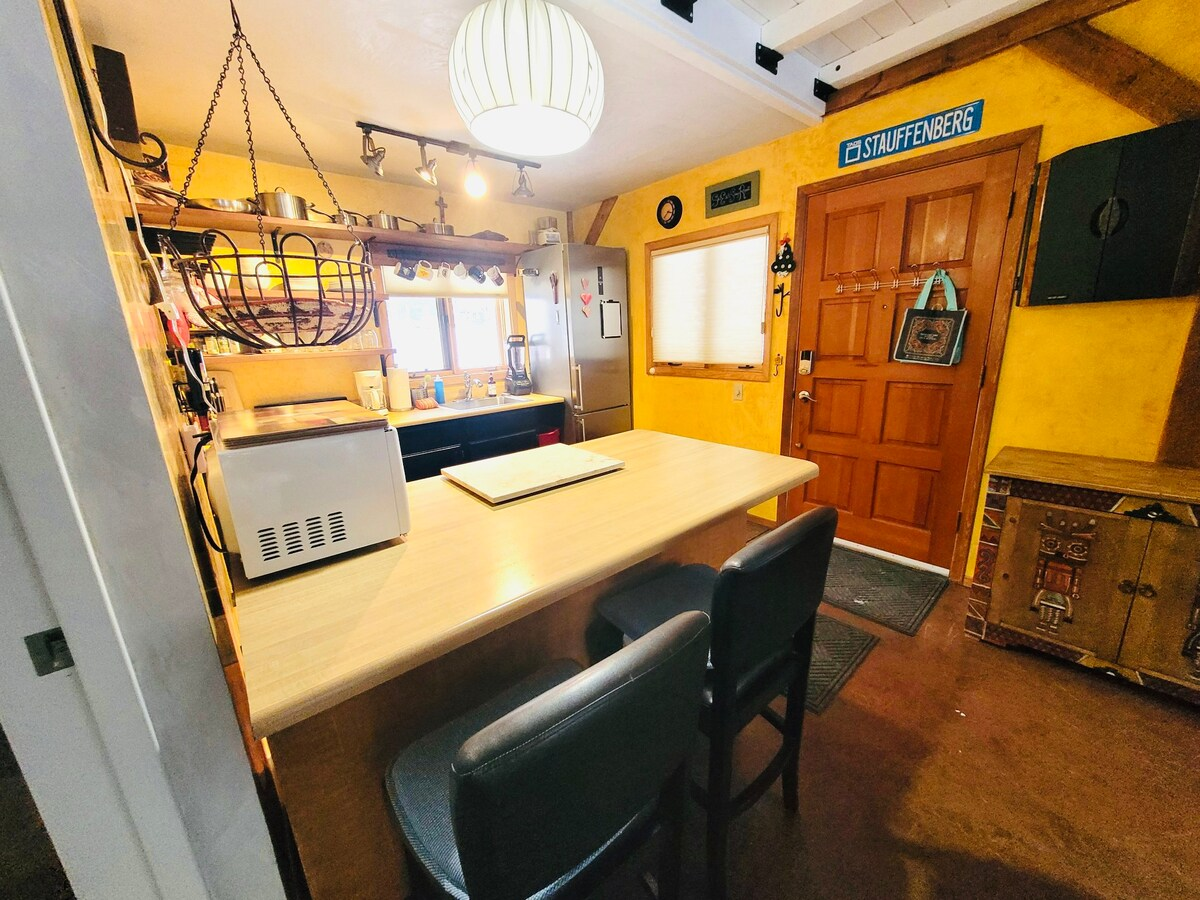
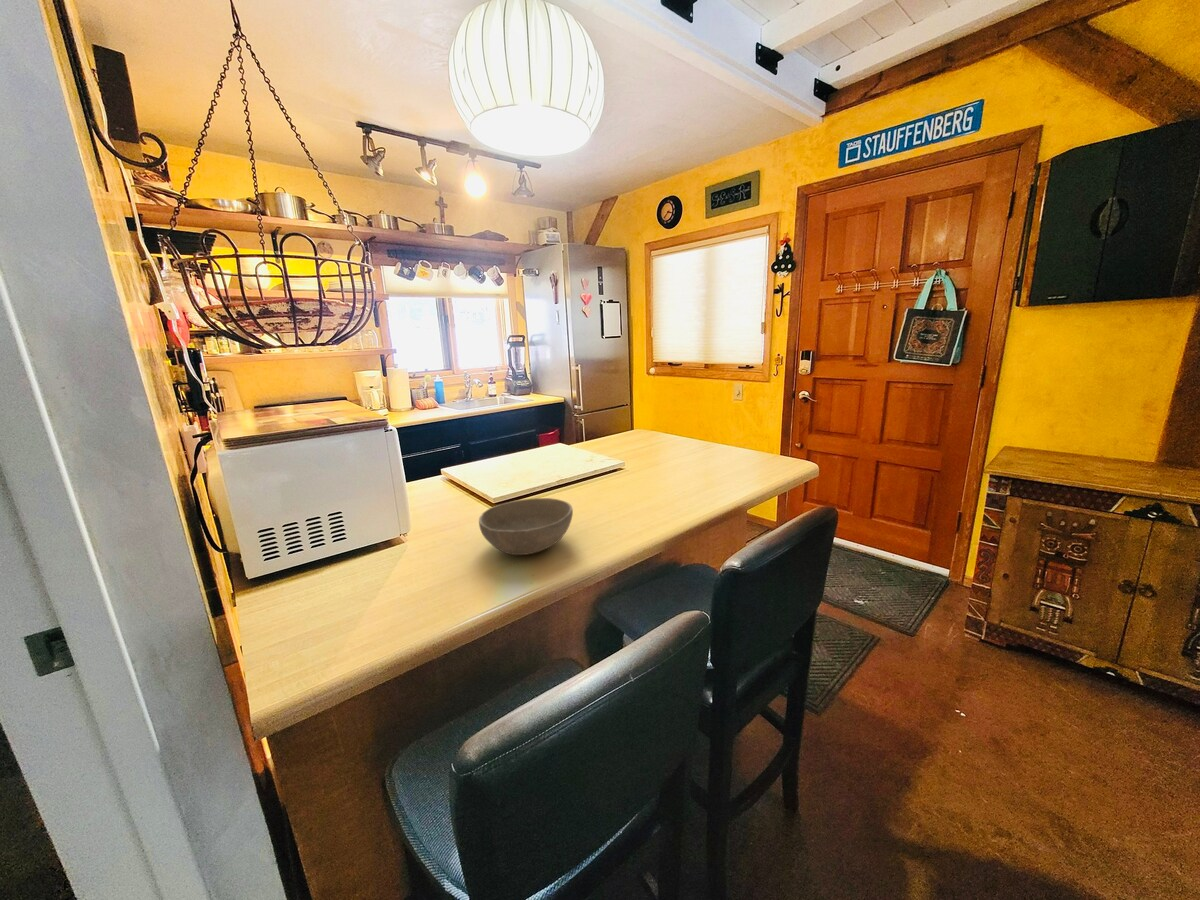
+ bowl (526, 529)
